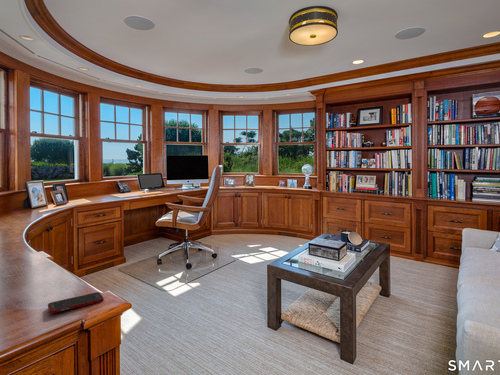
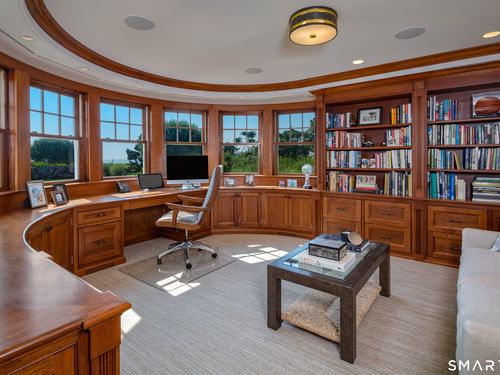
- cell phone (76, 302)
